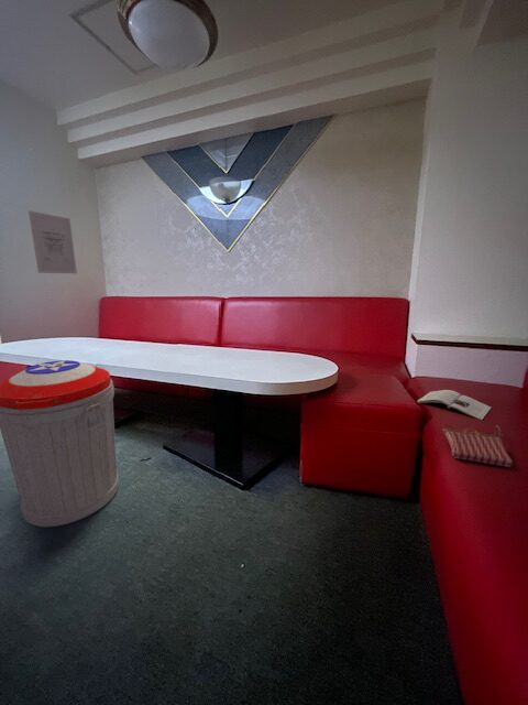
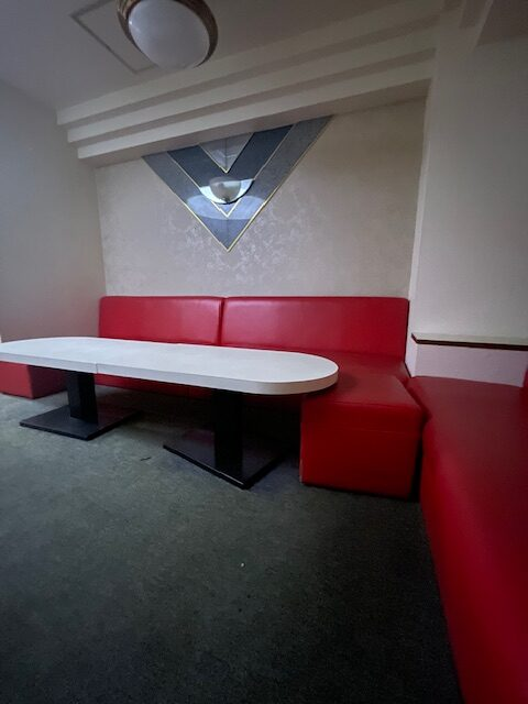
- wall art (54, 245)
- magazine (453, 401)
- trash can (64, 434)
- handbag (476, 436)
